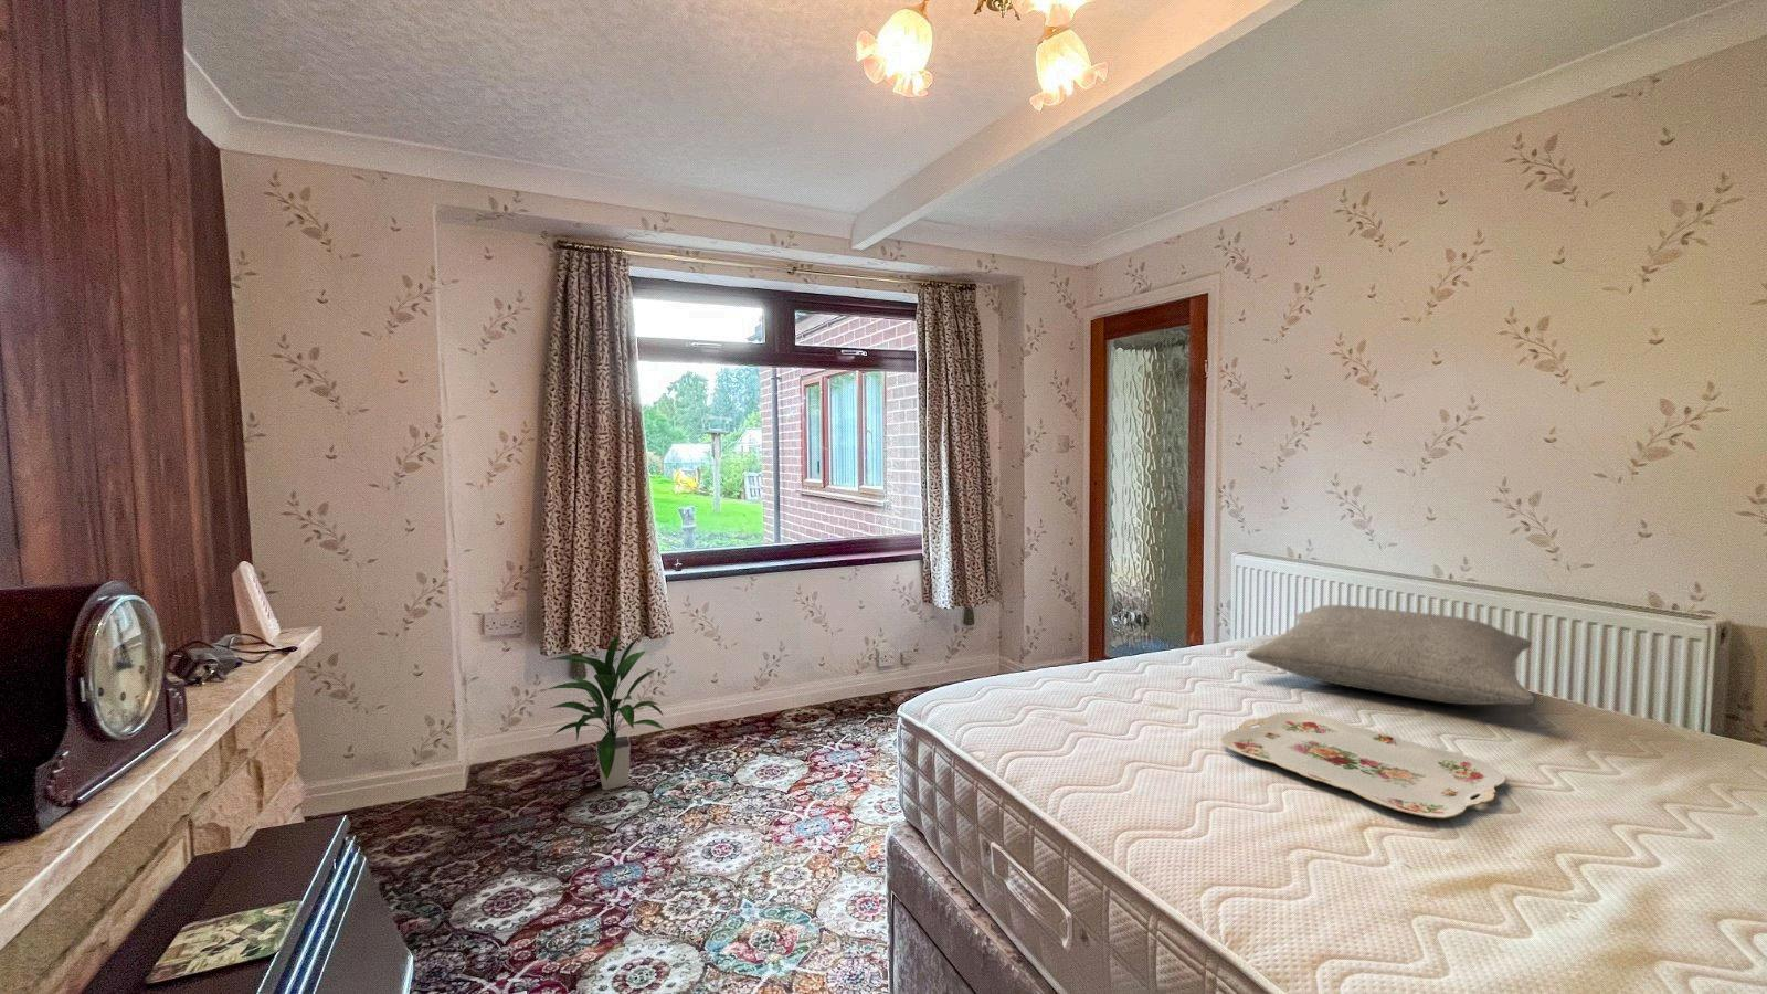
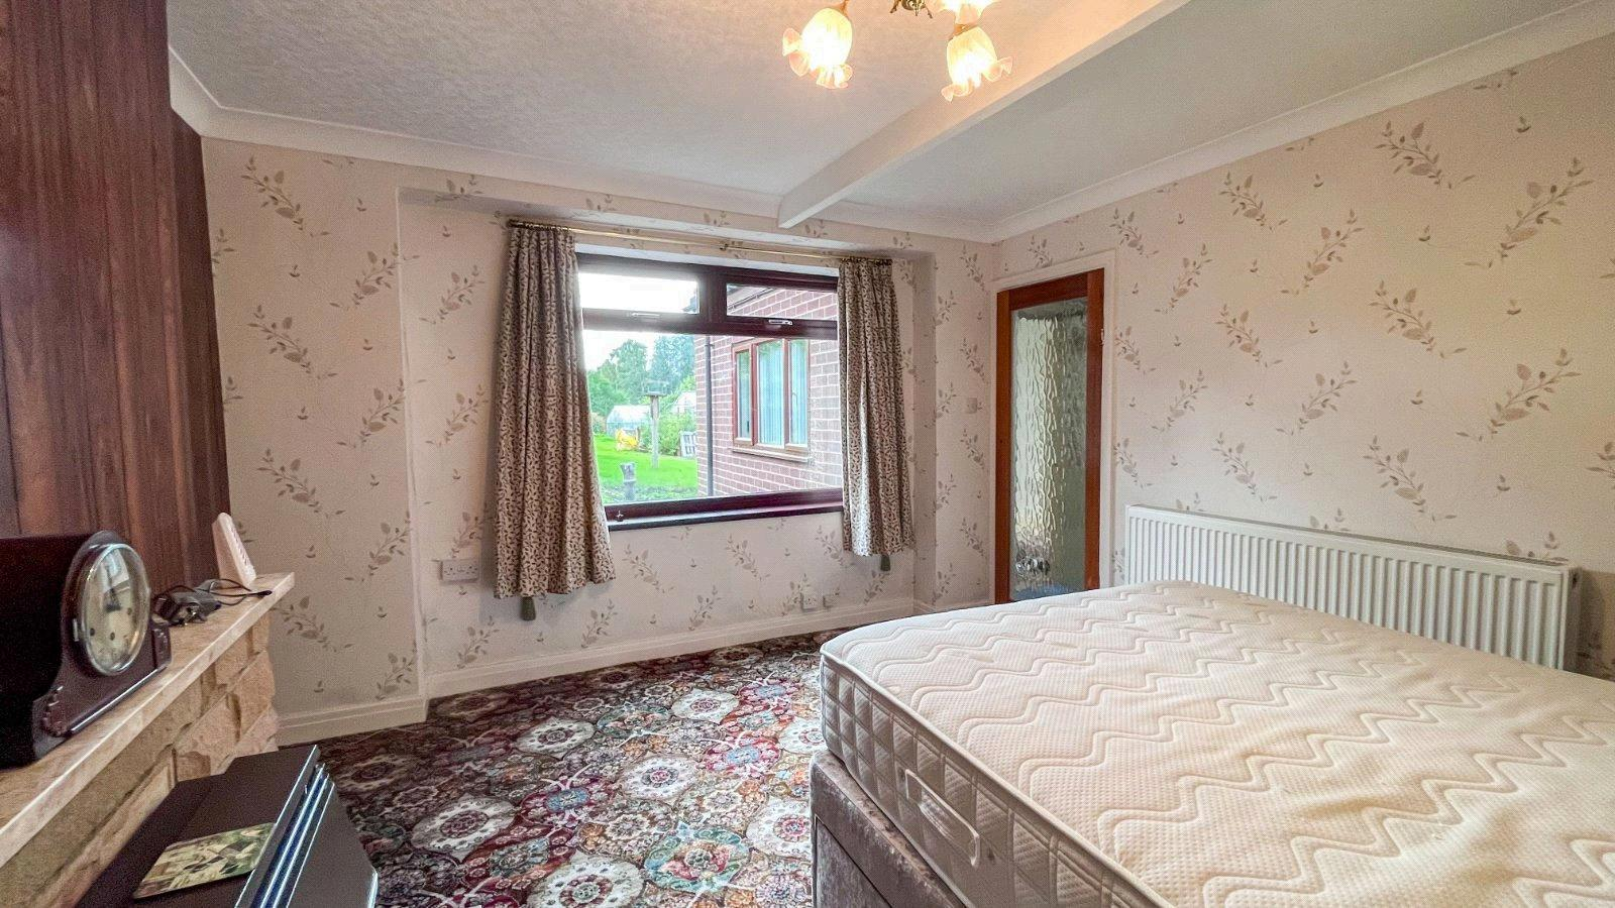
- serving tray (1352, 757)
- pillow (1390, 648)
- indoor plant (607, 710)
